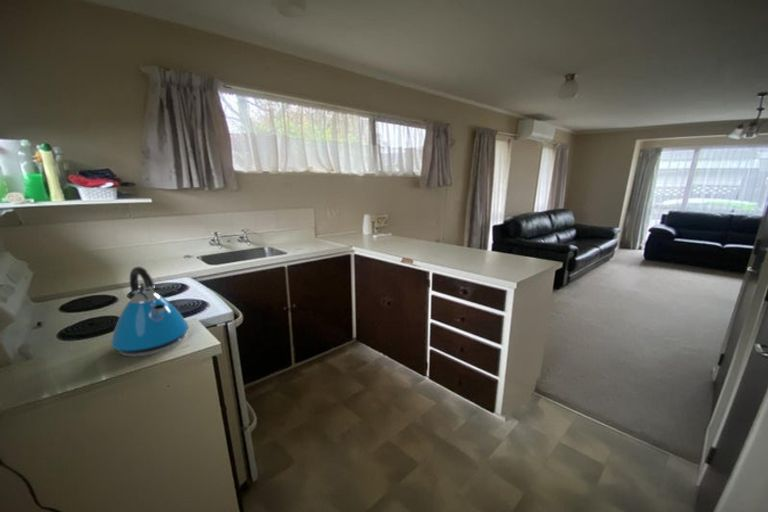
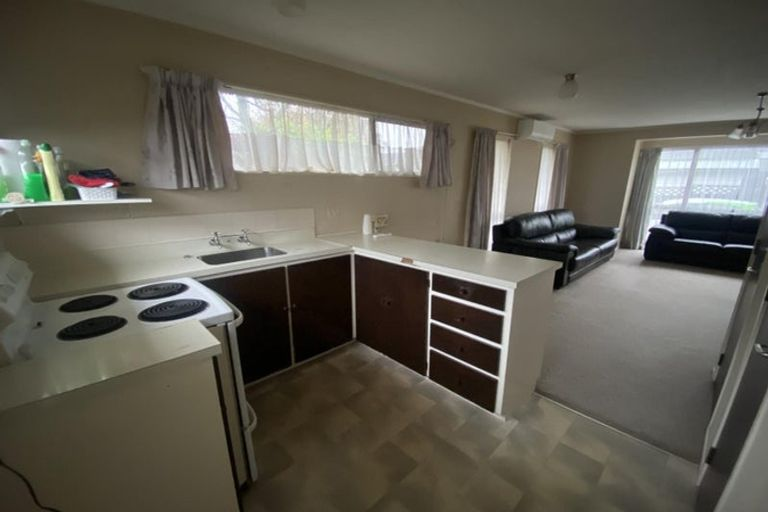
- kettle (145, 305)
